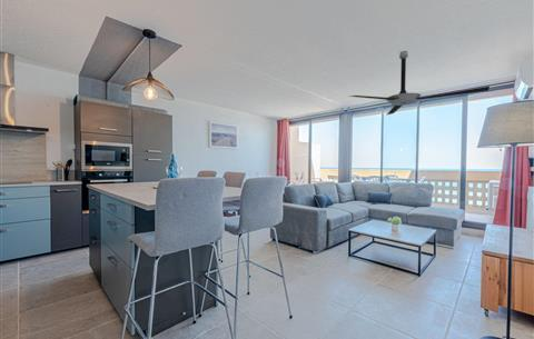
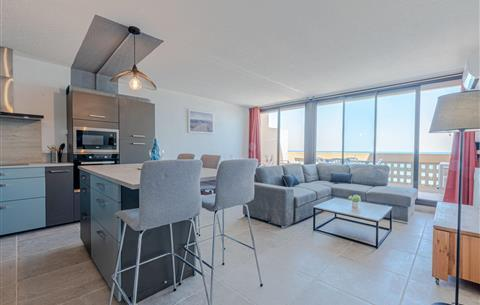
- ceiling fan (405, 76)
